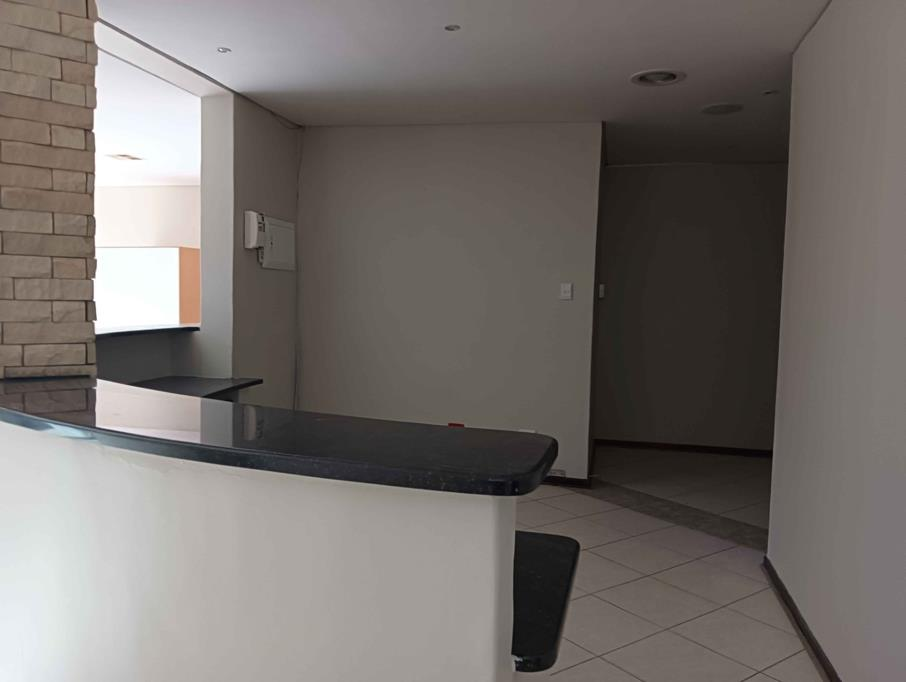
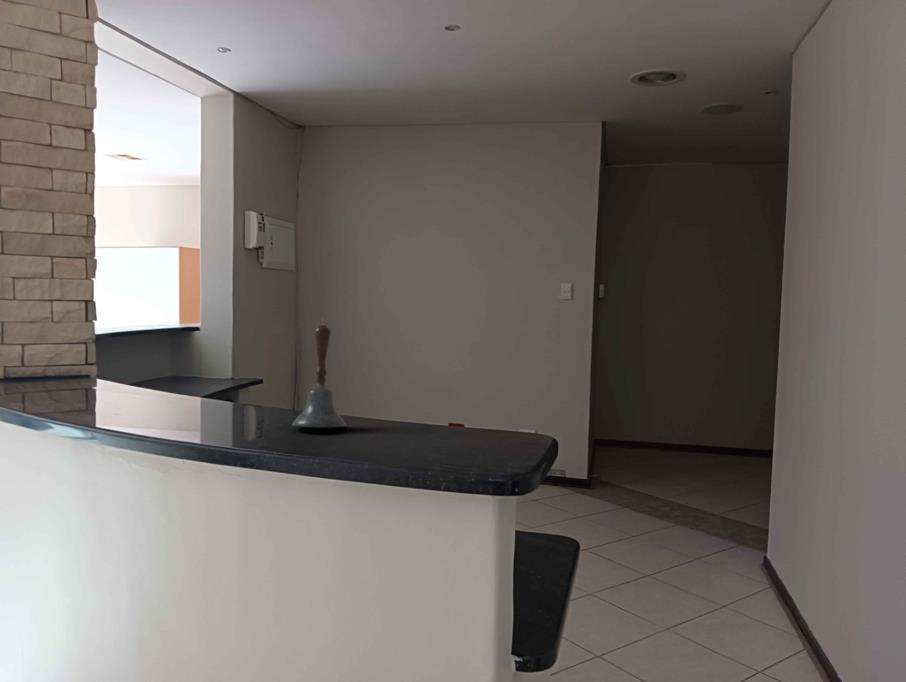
+ hand bell (320, 373)
